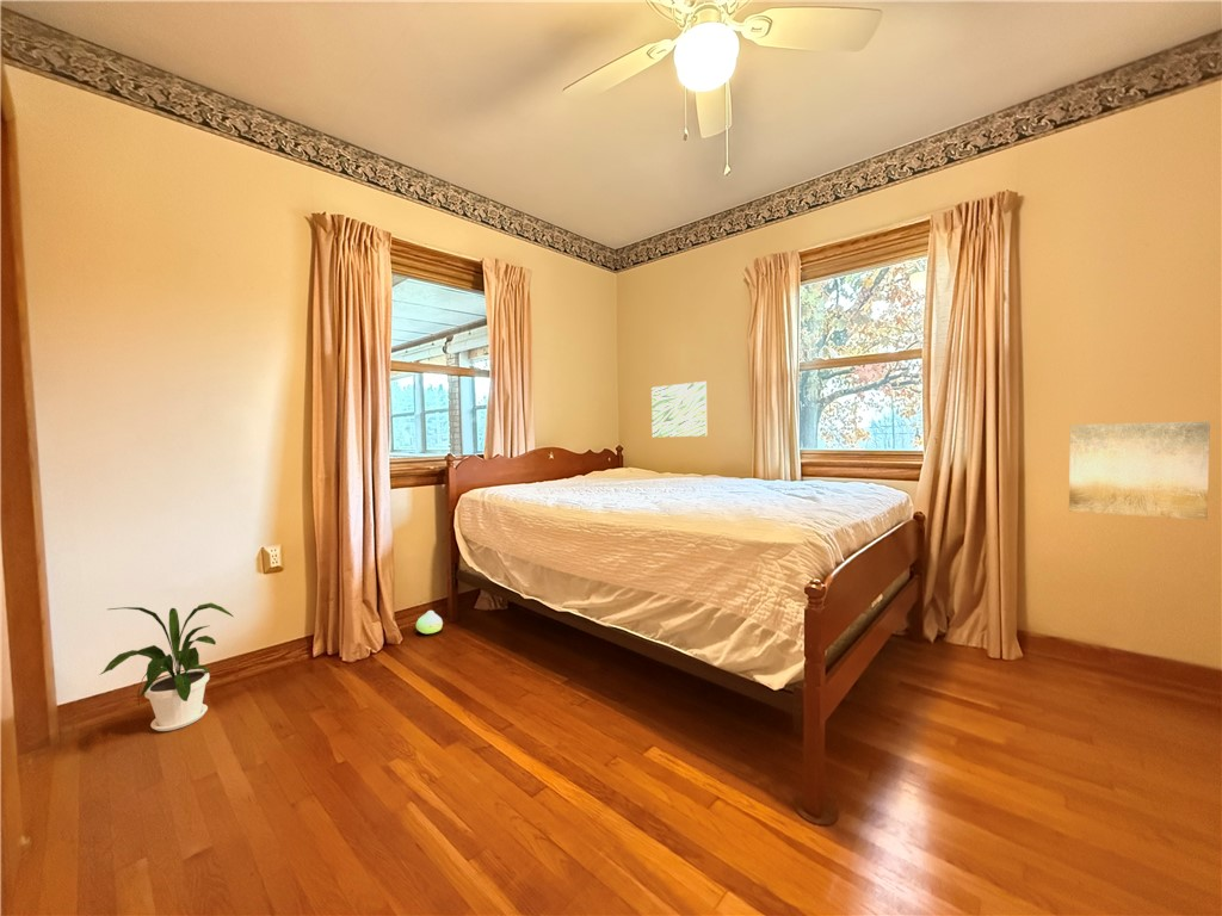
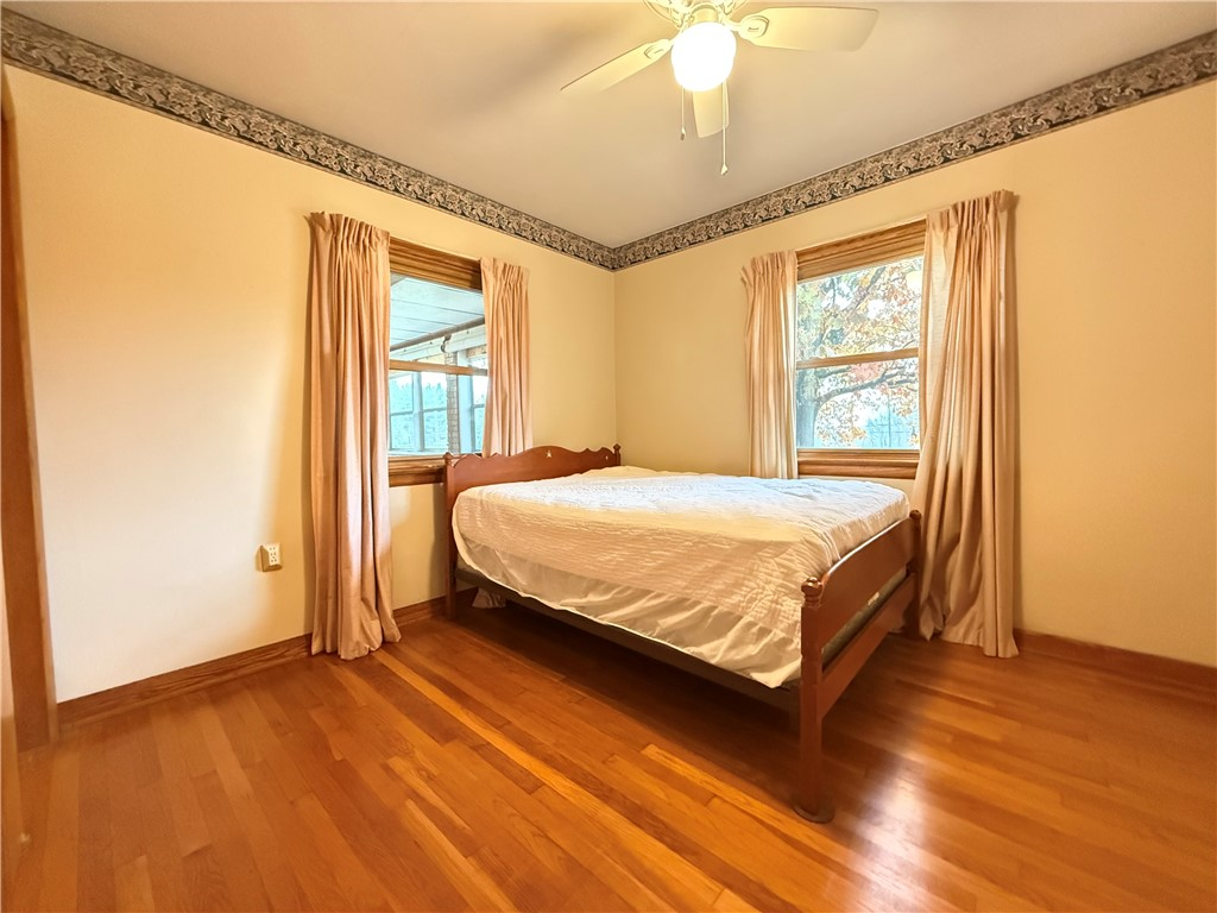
- wall art (1134, 469)
- plush toy (428, 620)
- wall art (678, 410)
- house plant (172, 661)
